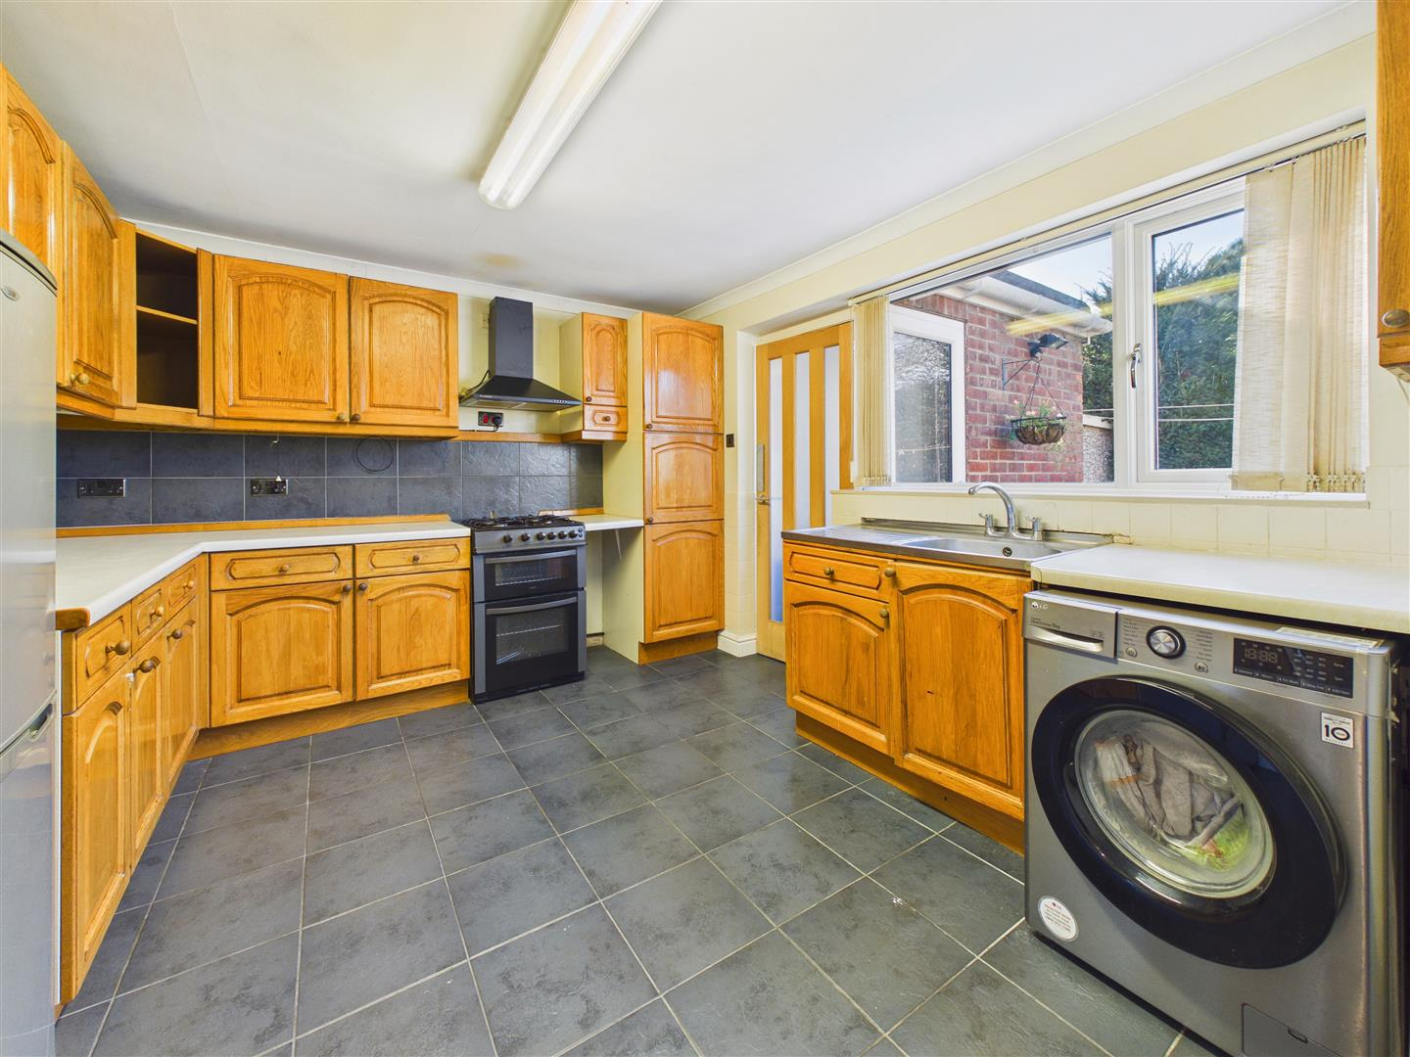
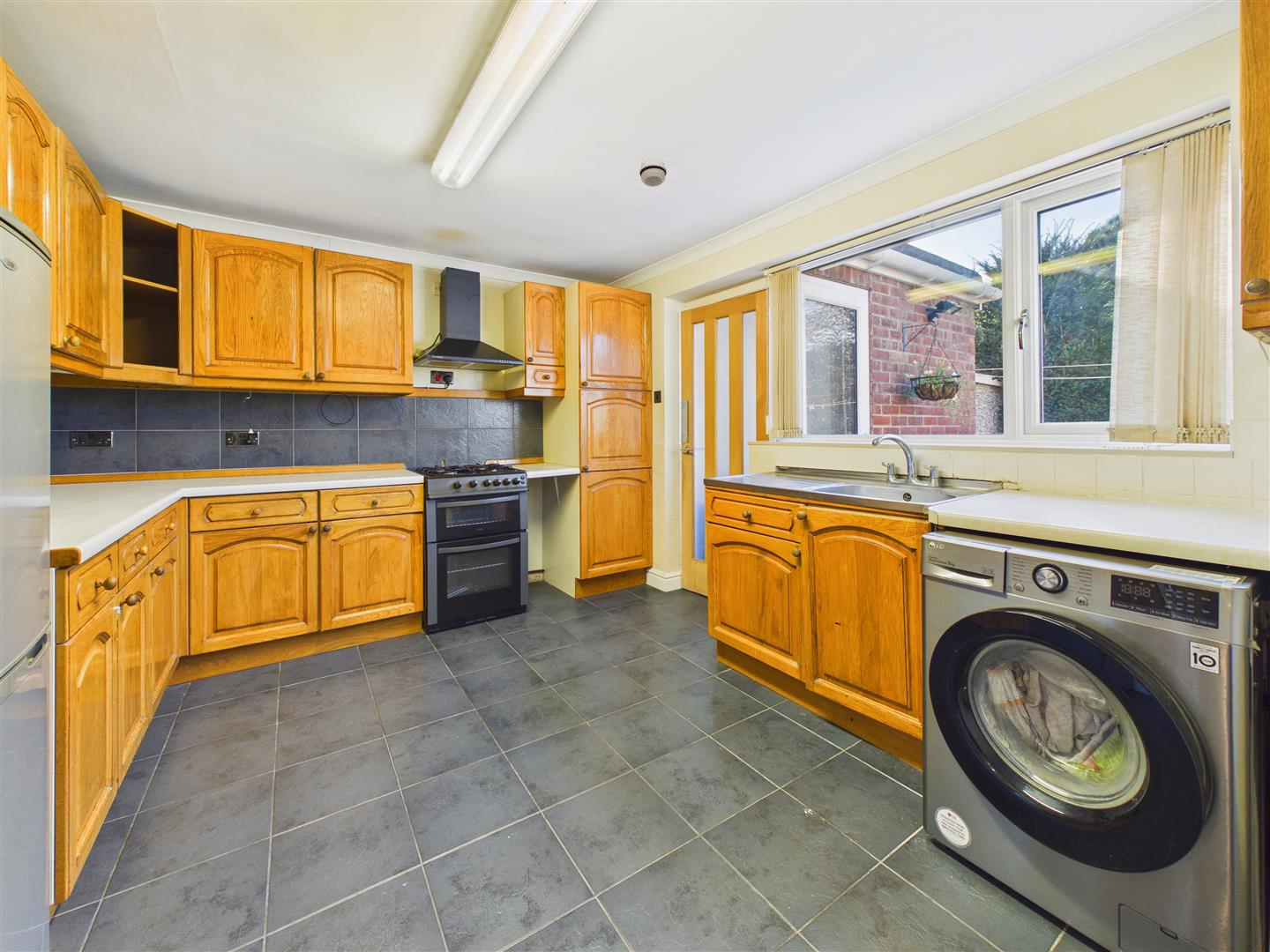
+ smoke detector (653, 173)
